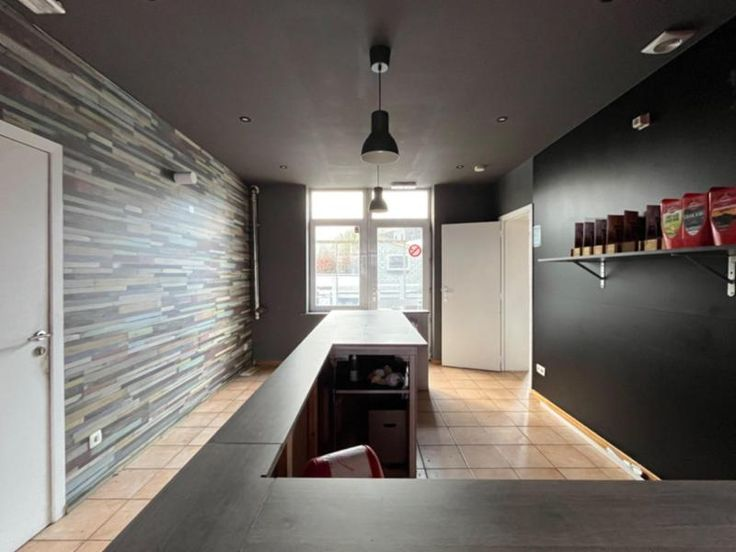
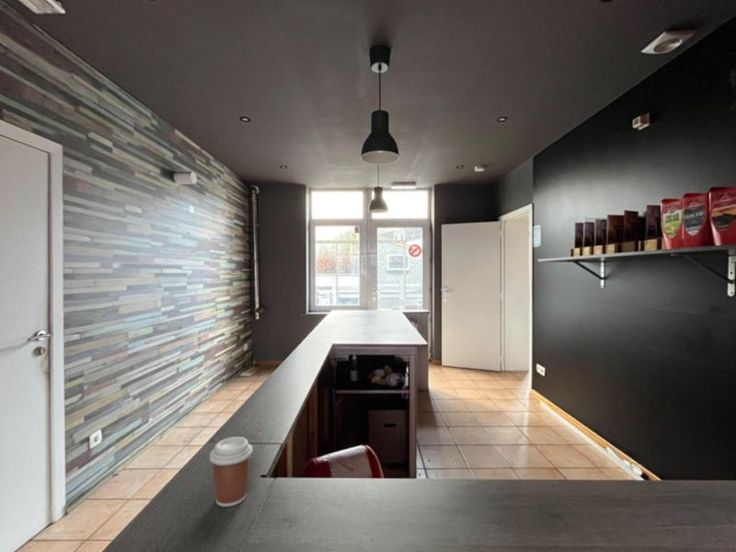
+ coffee cup (231, 470)
